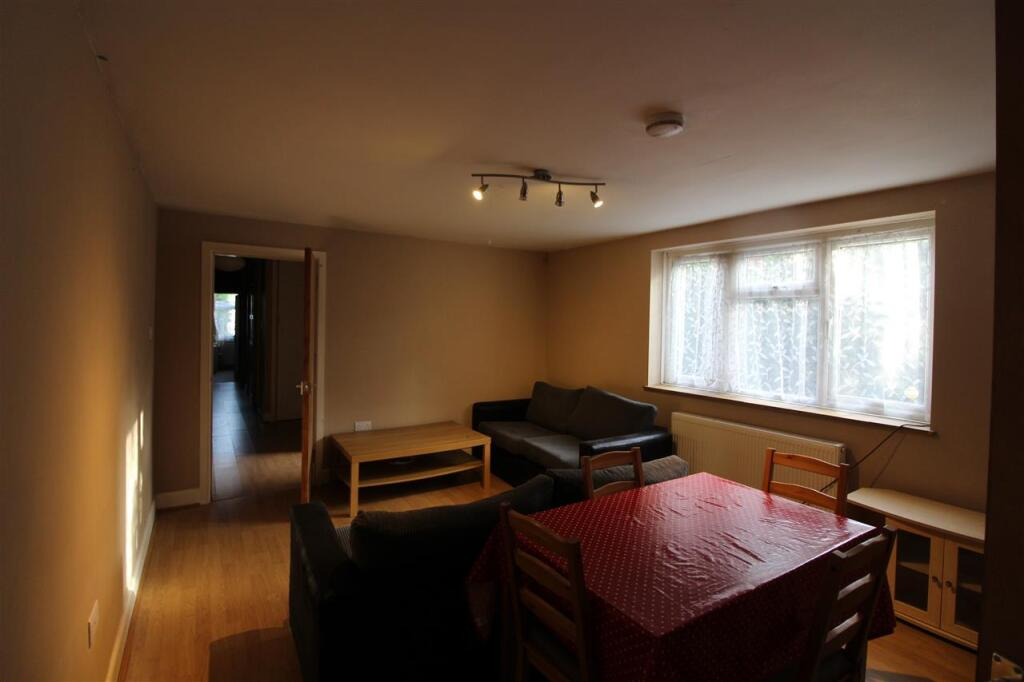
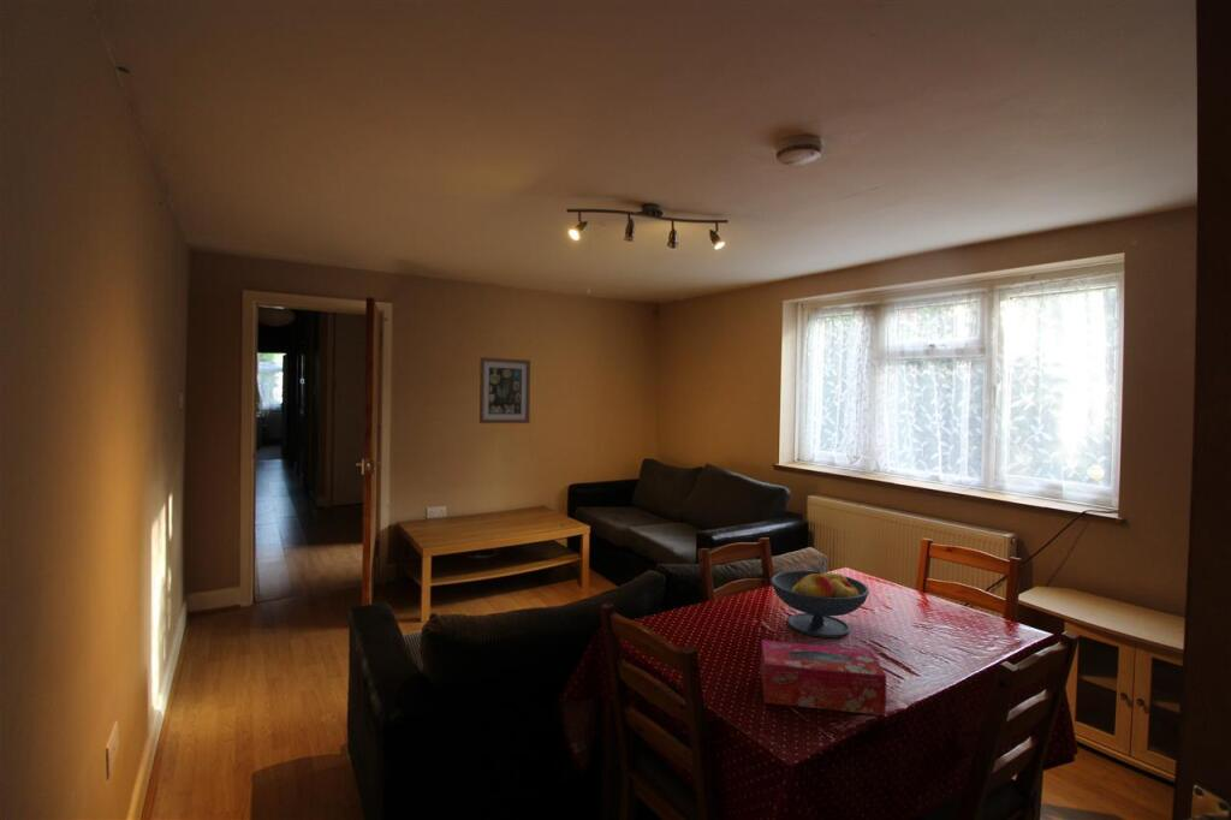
+ wall art (505, 391)
+ fruit bowl (817, 596)
+ tissue box (819, 675)
